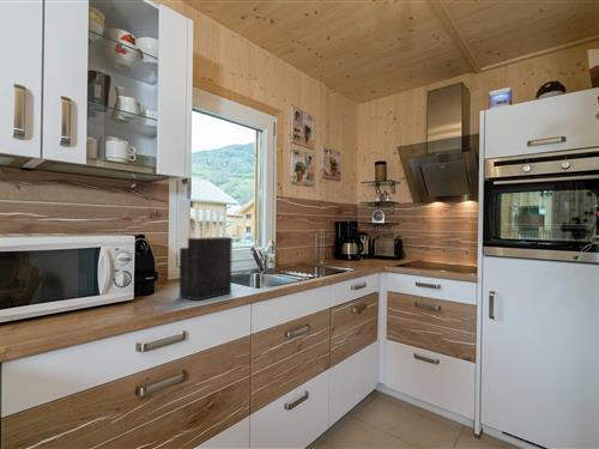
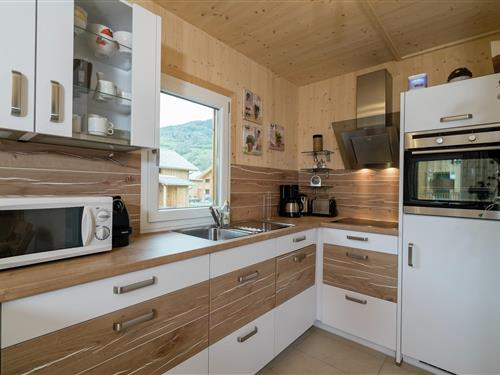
- knife block (205, 251)
